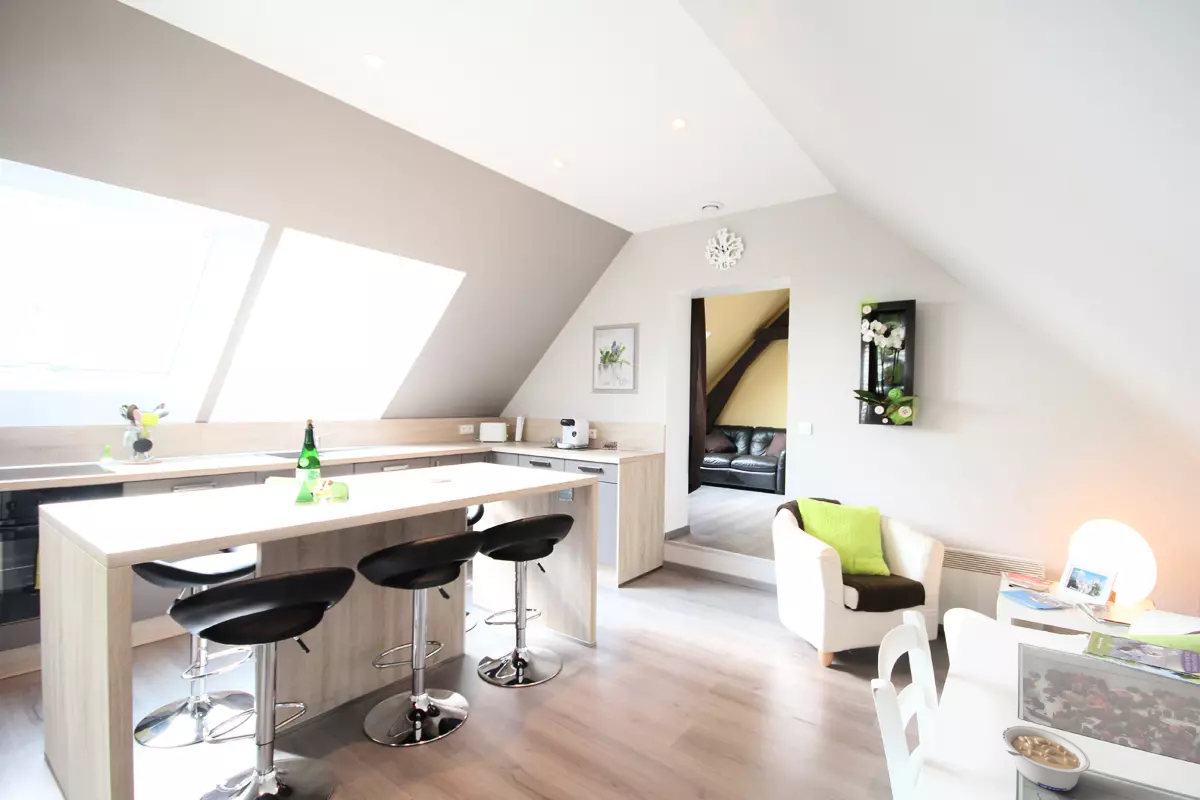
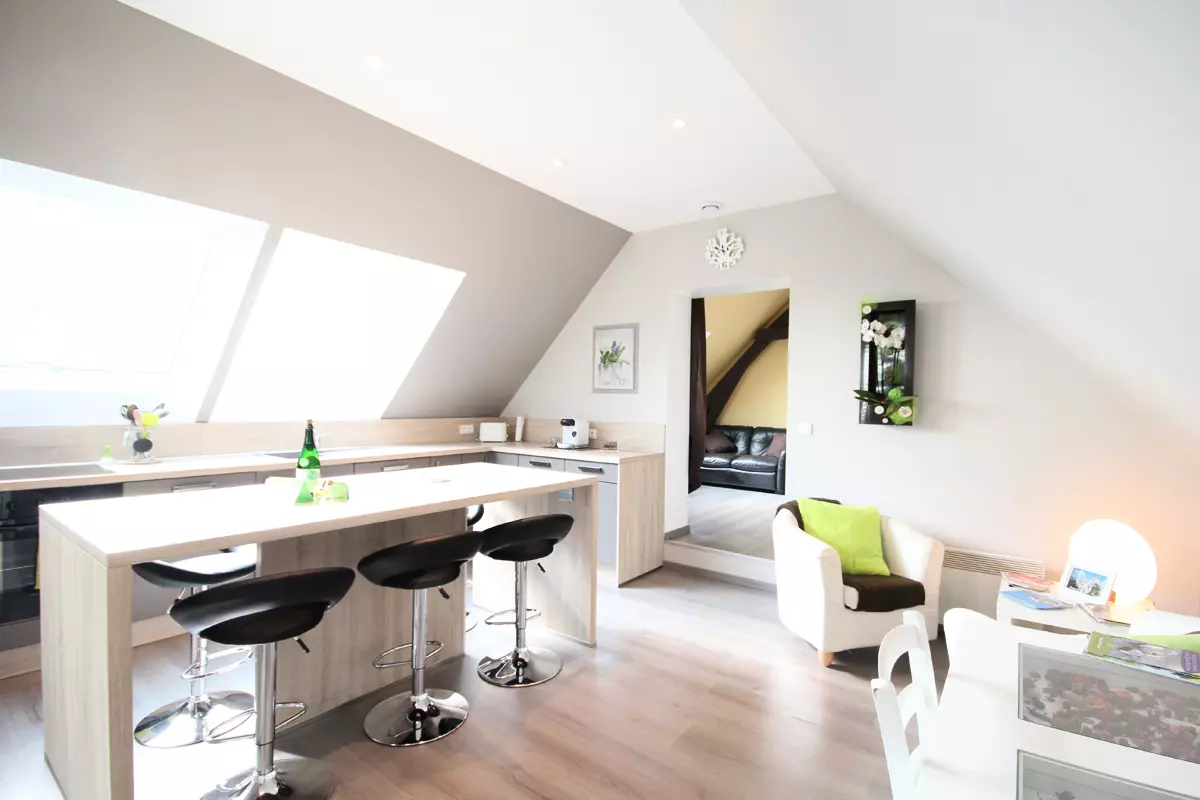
- legume (1044, 759)
